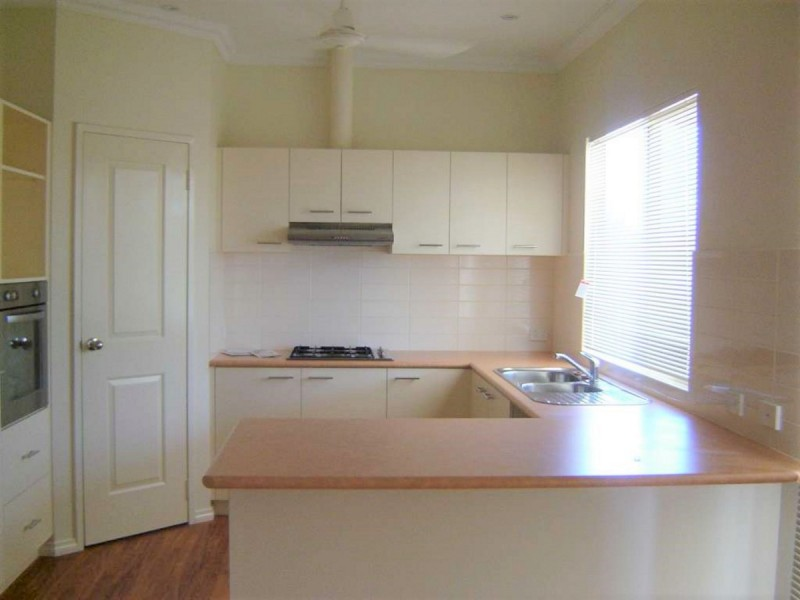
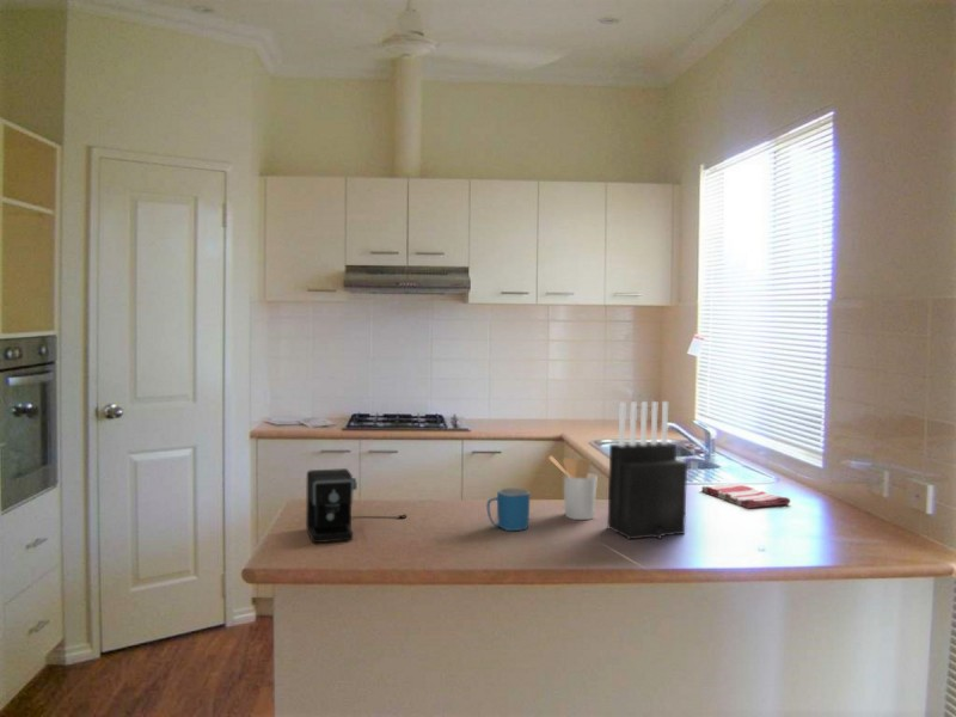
+ dish towel (743, 494)
+ coffee maker (351, 501)
+ mug (507, 509)
+ utensil holder (571, 485)
+ knife block (650, 467)
